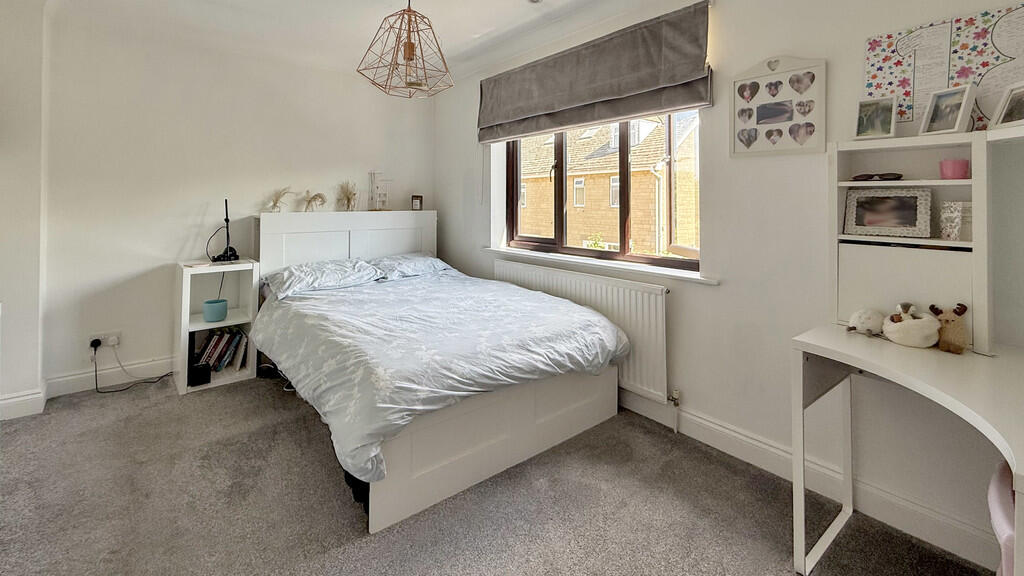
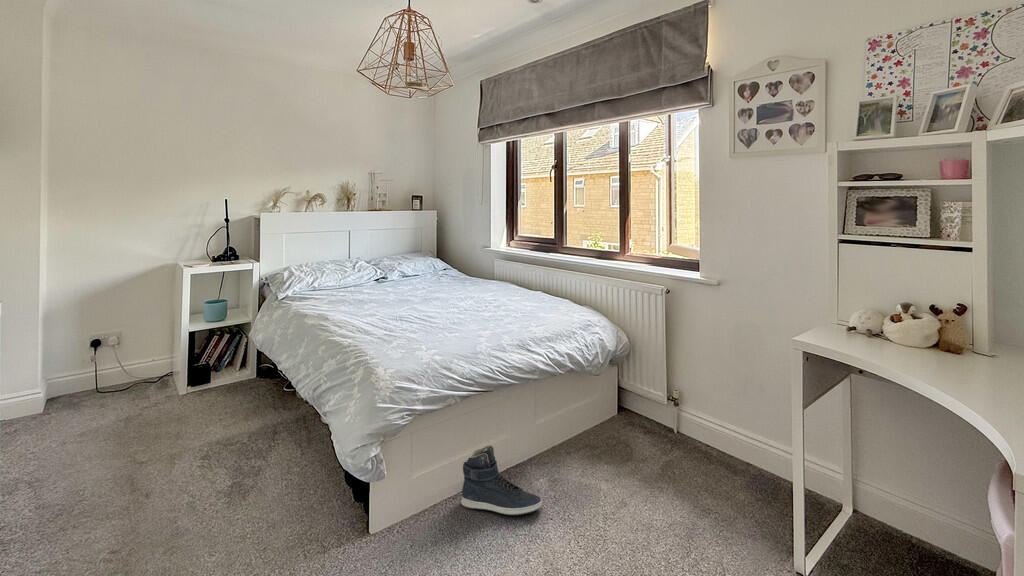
+ sneaker (500, 477)
